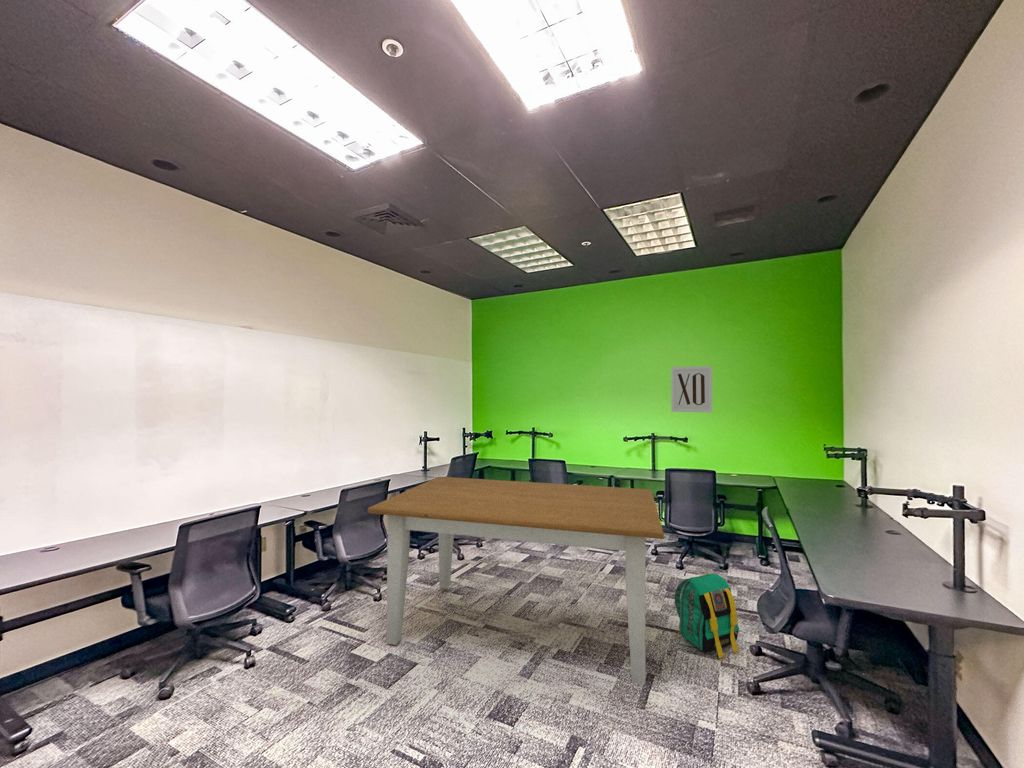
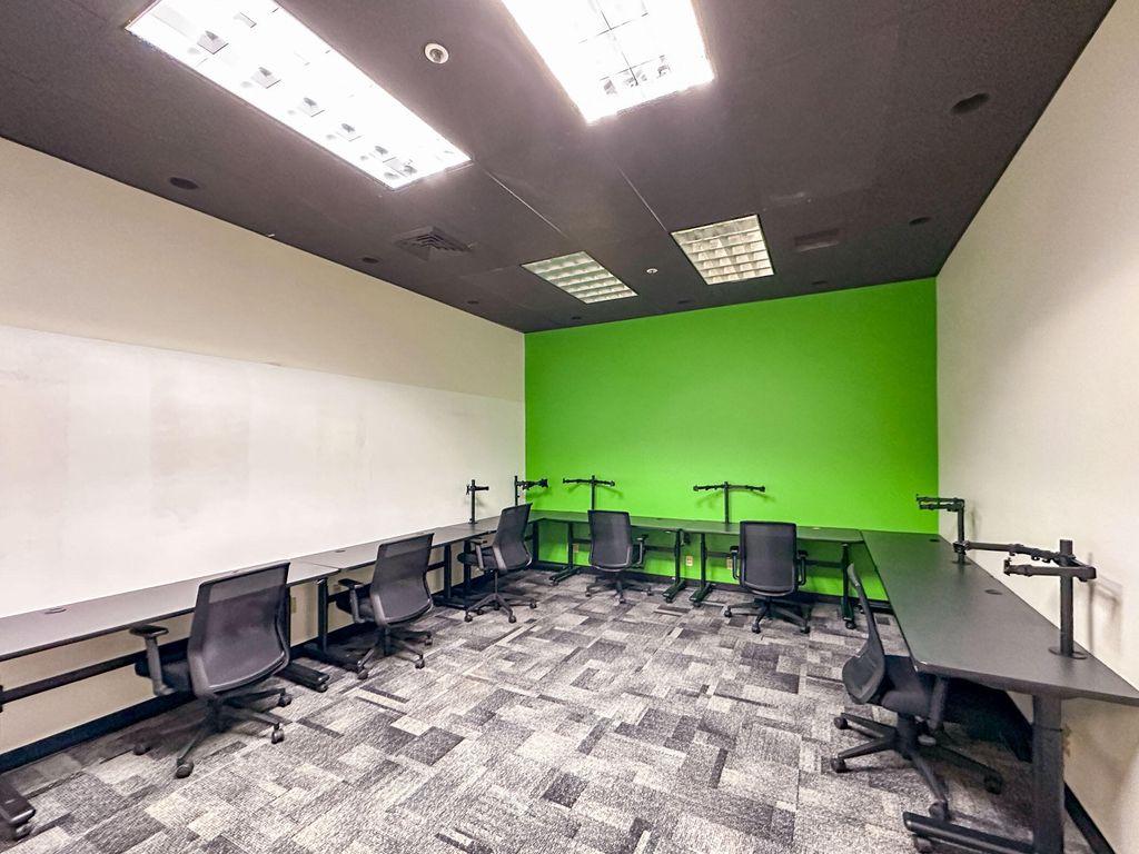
- wall art (691, 389)
- table (528, 541)
- backpack (706, 606)
